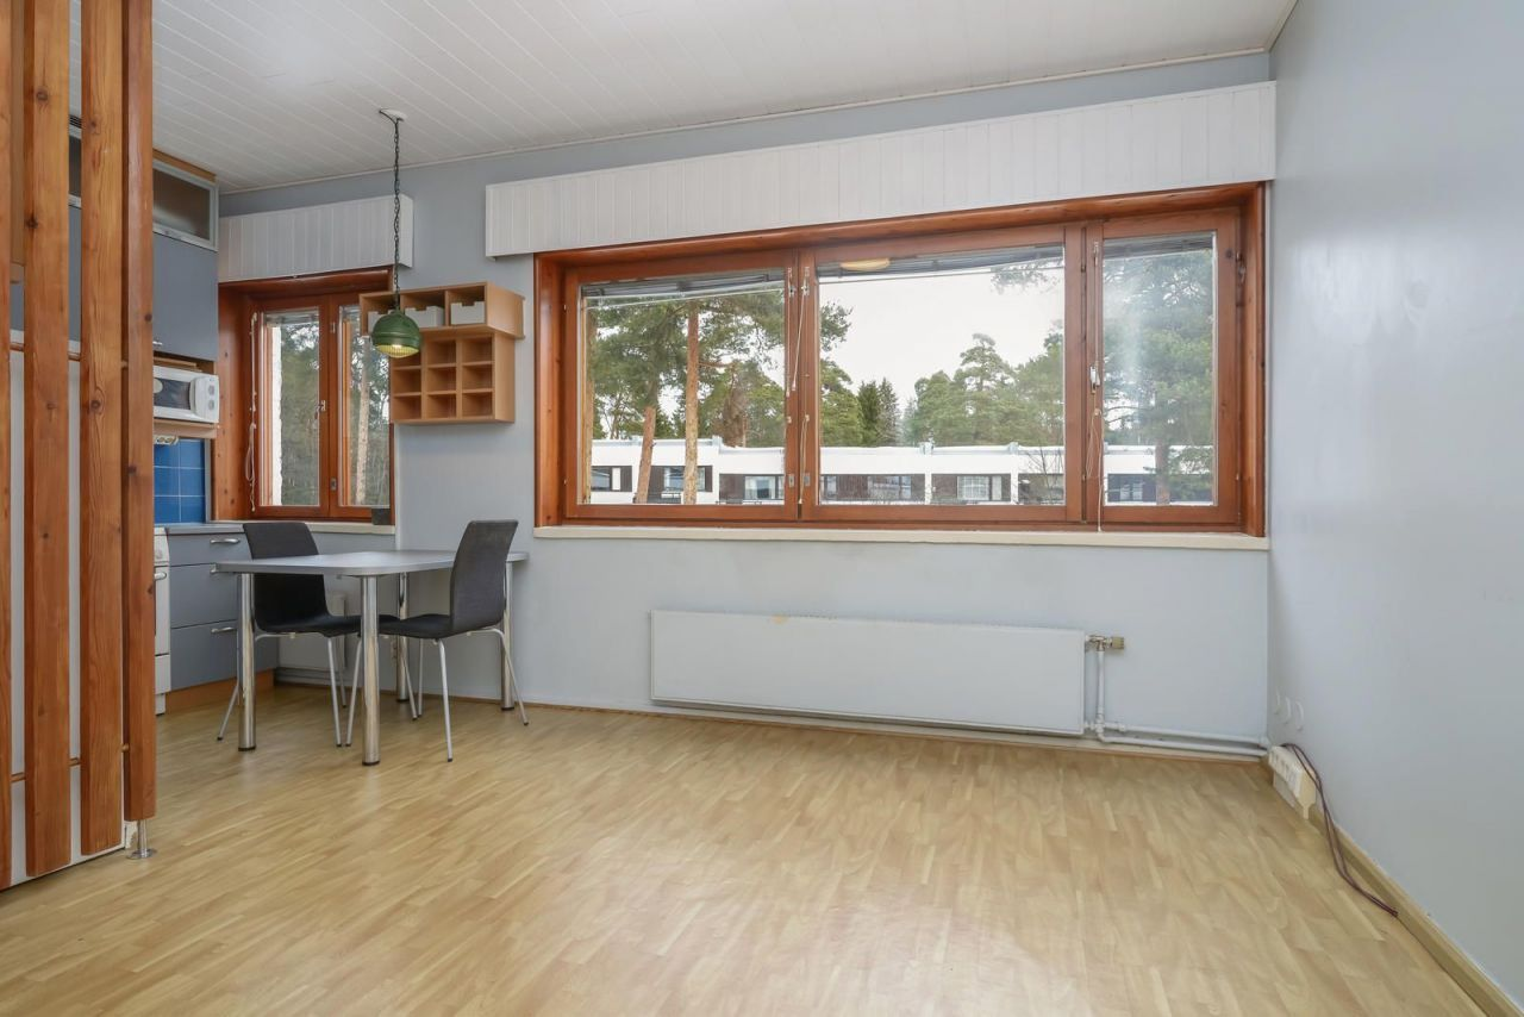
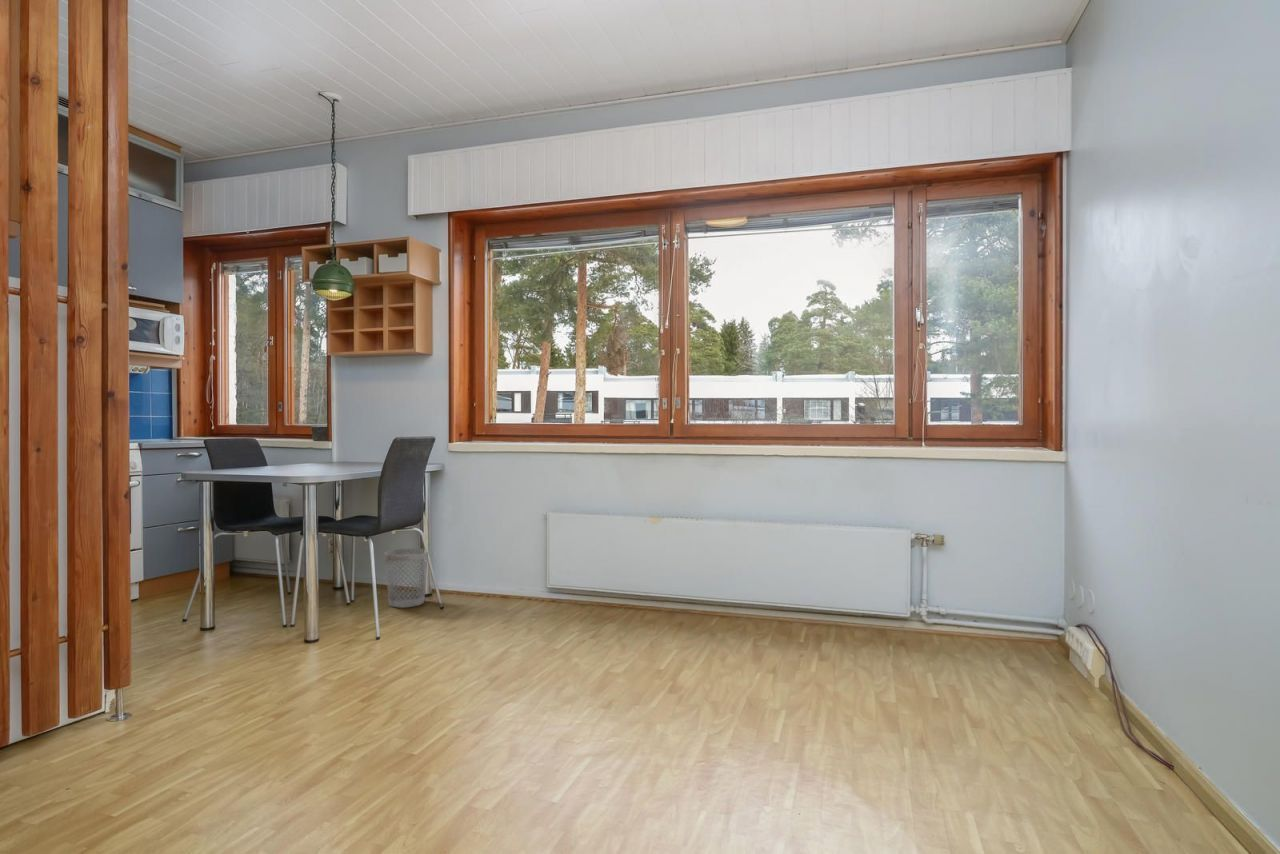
+ wastebasket (406, 577)
